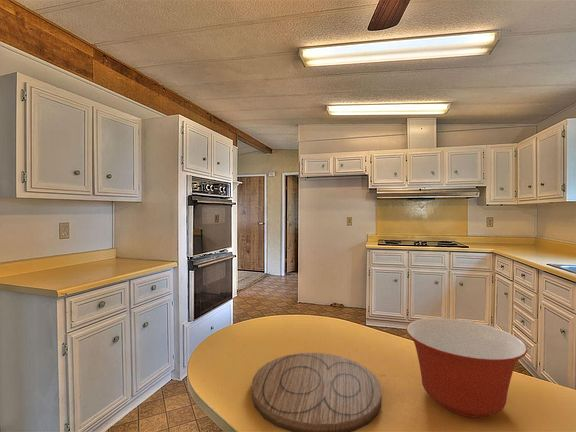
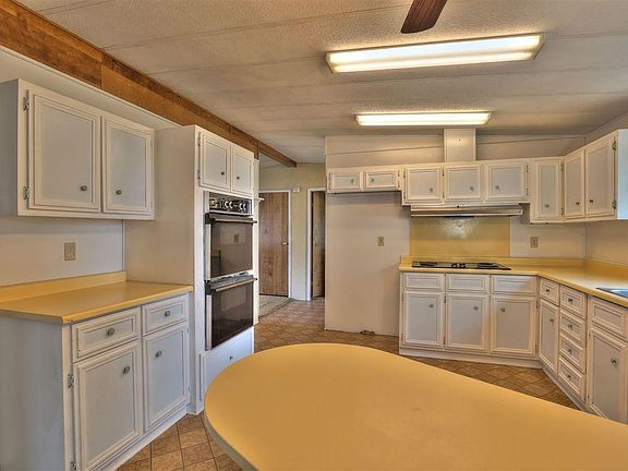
- mixing bowl (461, 368)
- cutting board (315, 385)
